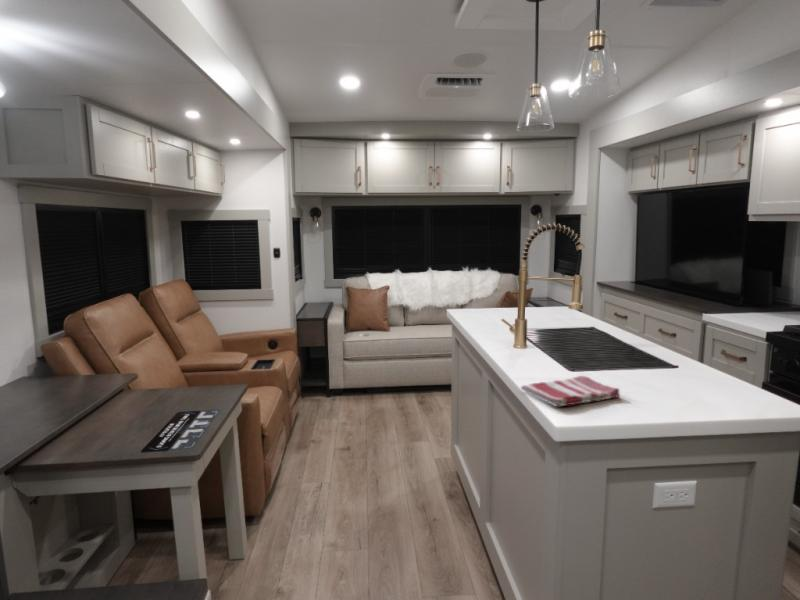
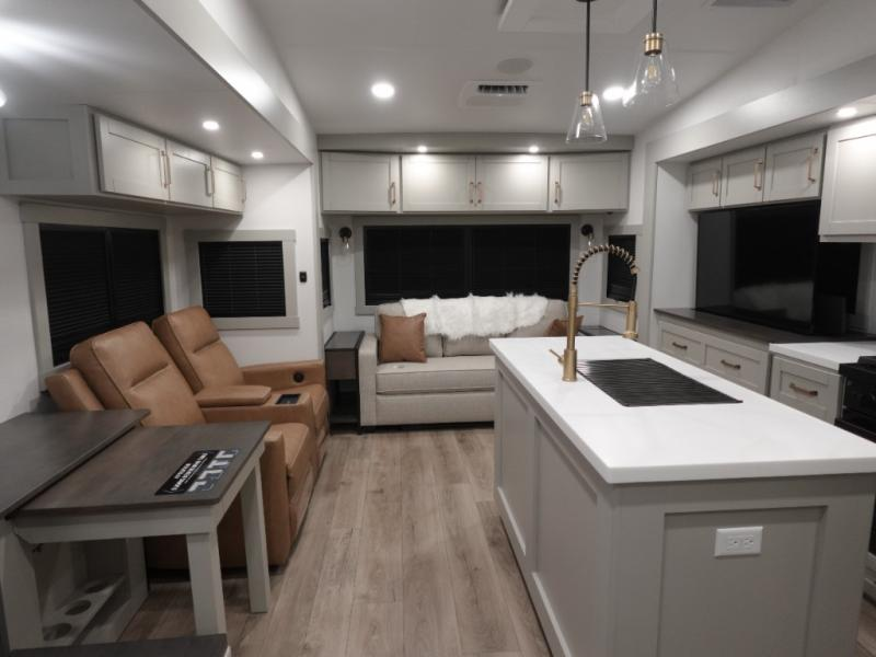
- dish towel (569, 389)
